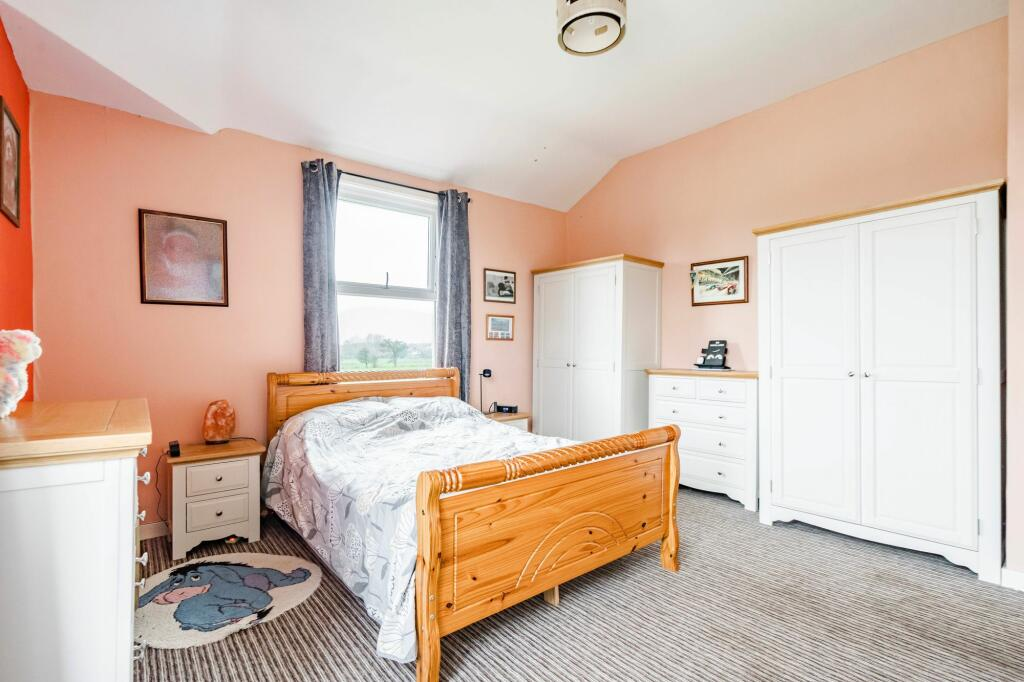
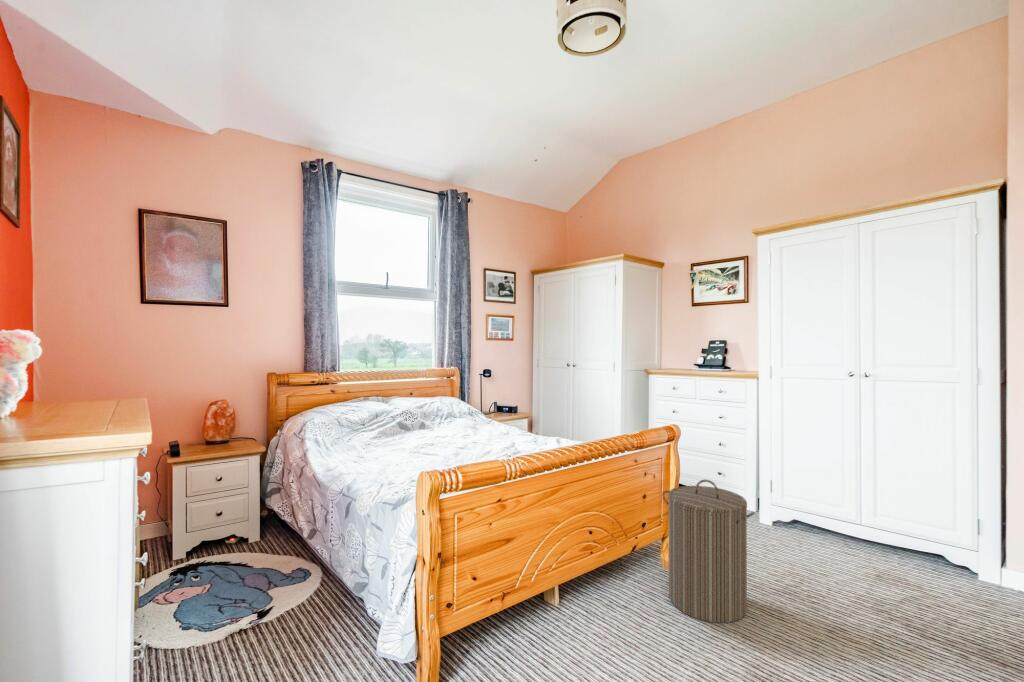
+ laundry hamper (706, 541)
